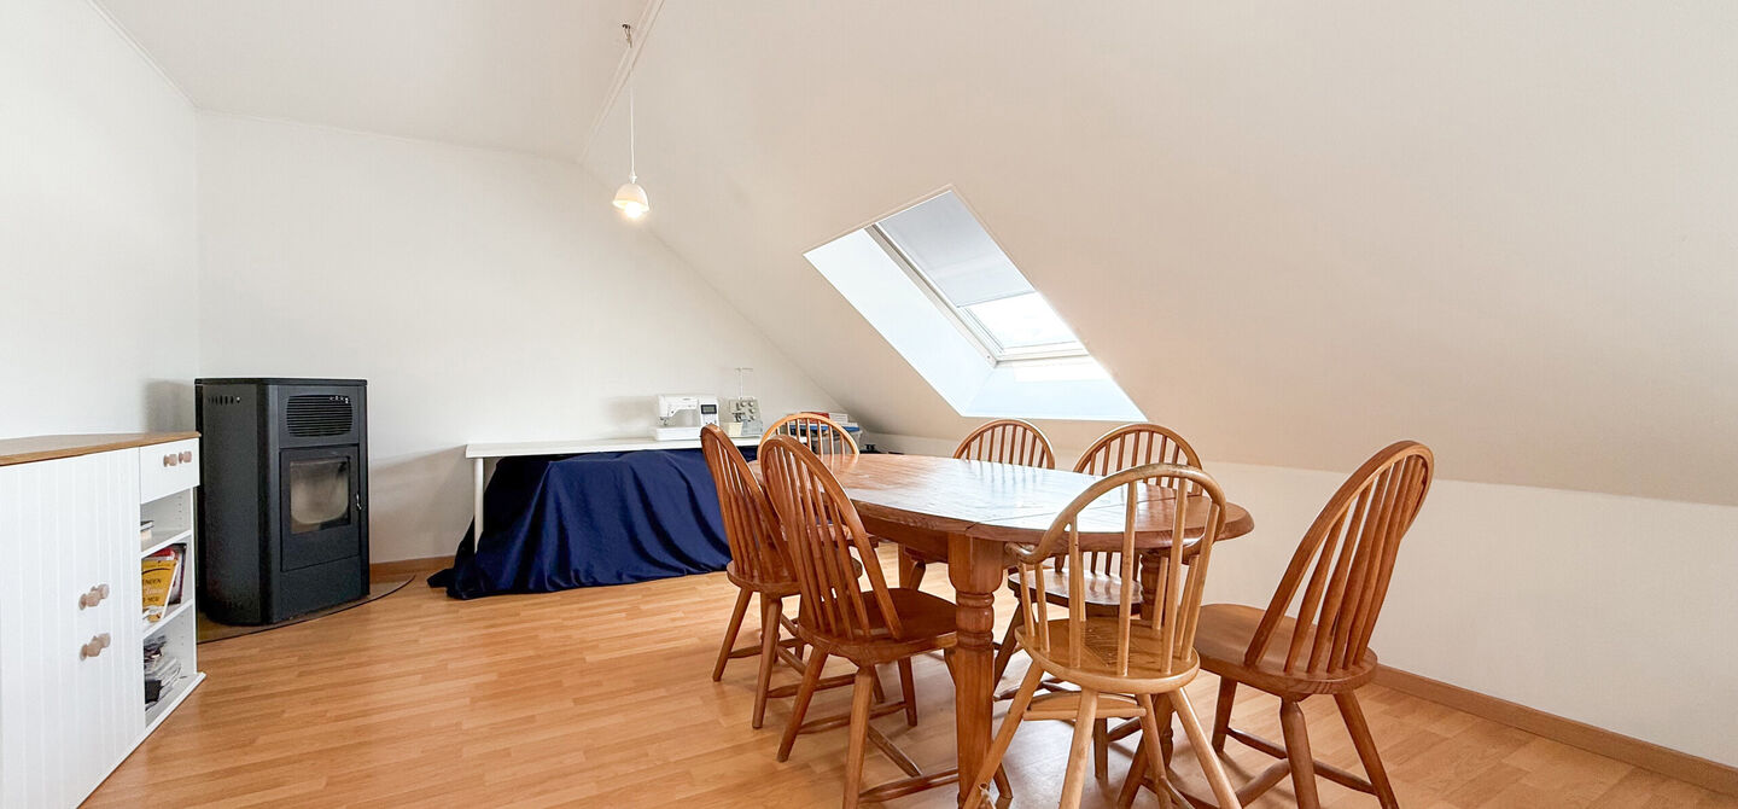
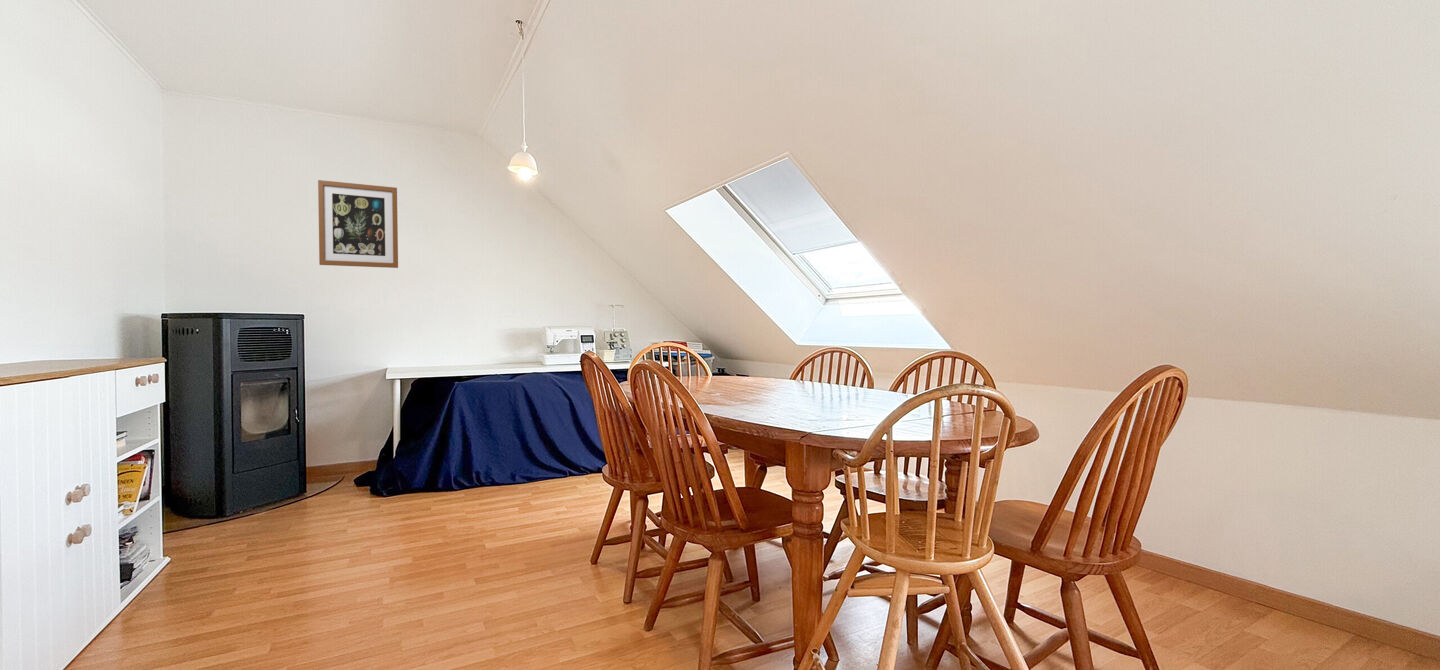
+ wall art (359, 225)
